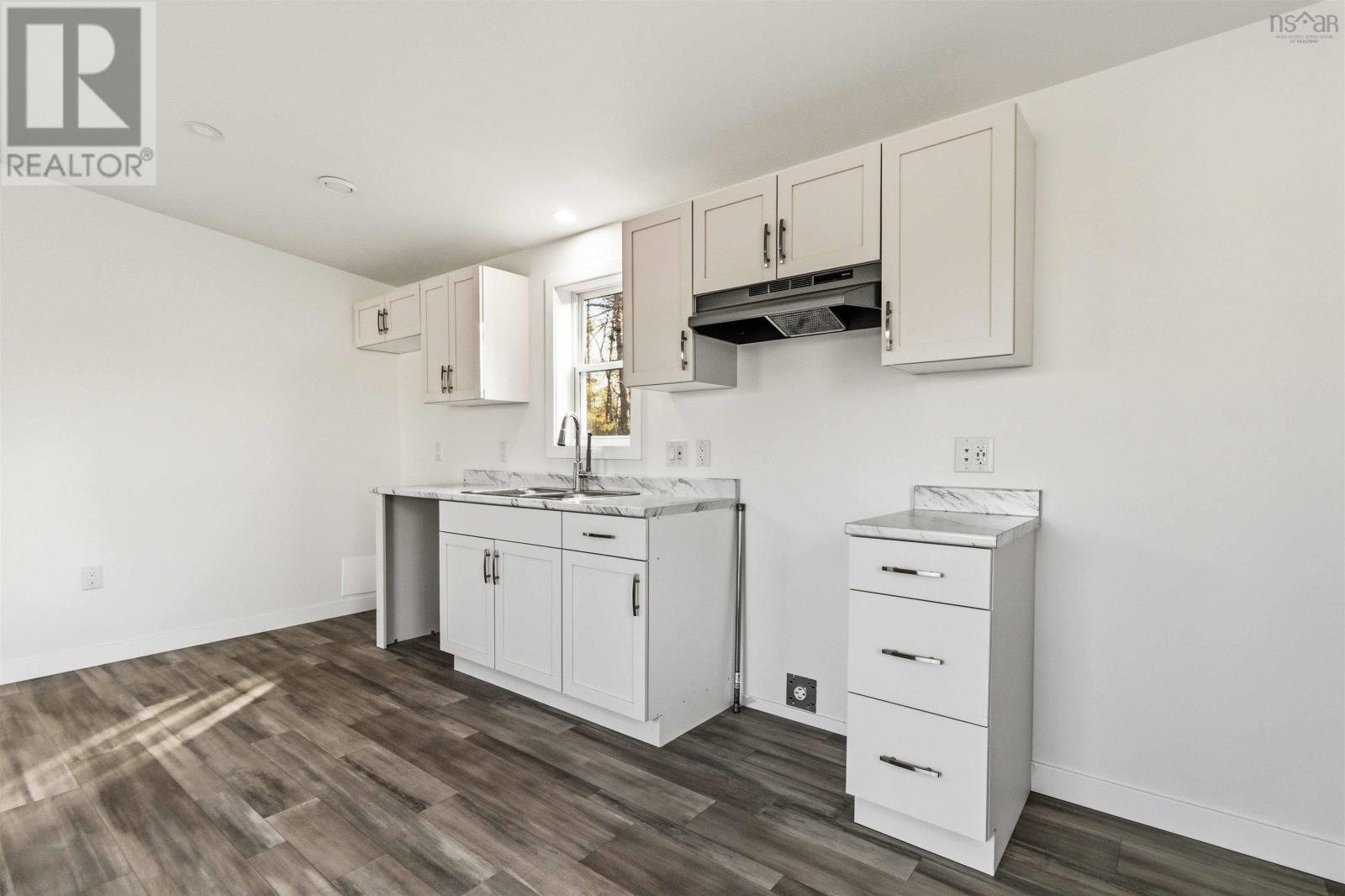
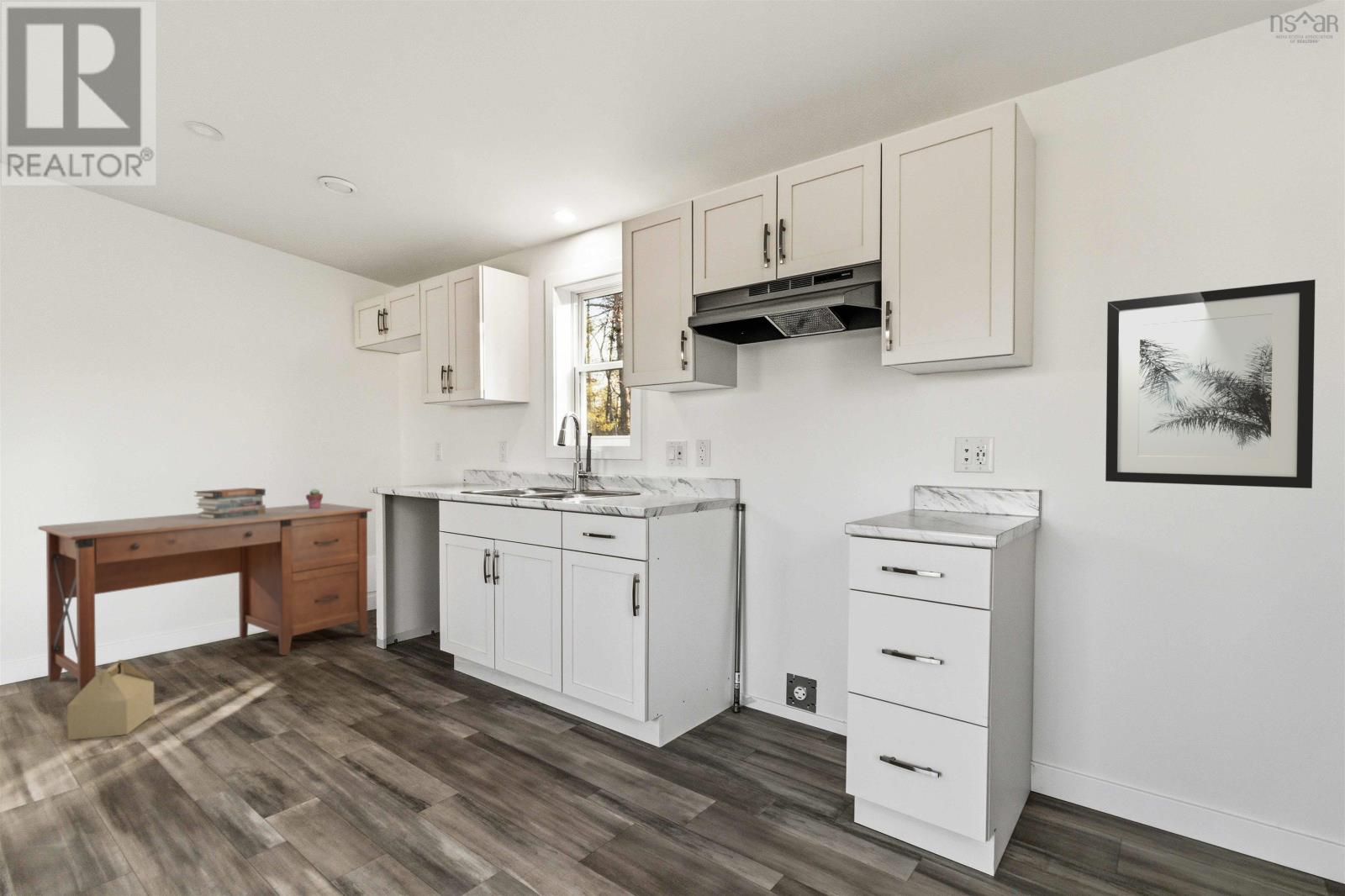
+ wall art (1201, 388)
+ cardboard box (113, 695)
+ potted succulent (314, 498)
+ desk (220, 575)
+ book stack (230, 502)
